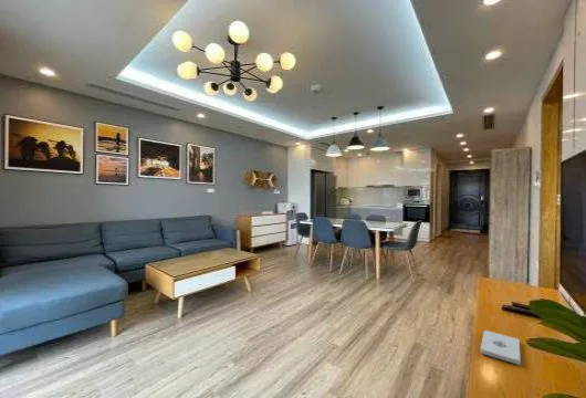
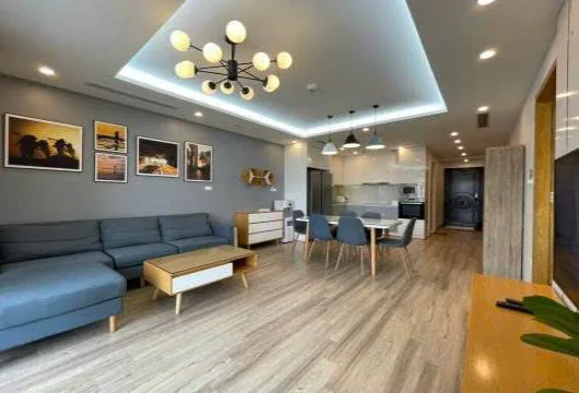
- notepad (500, 345)
